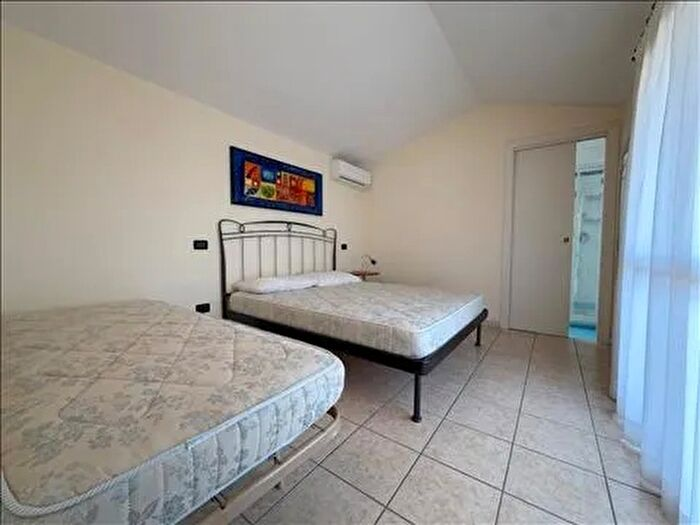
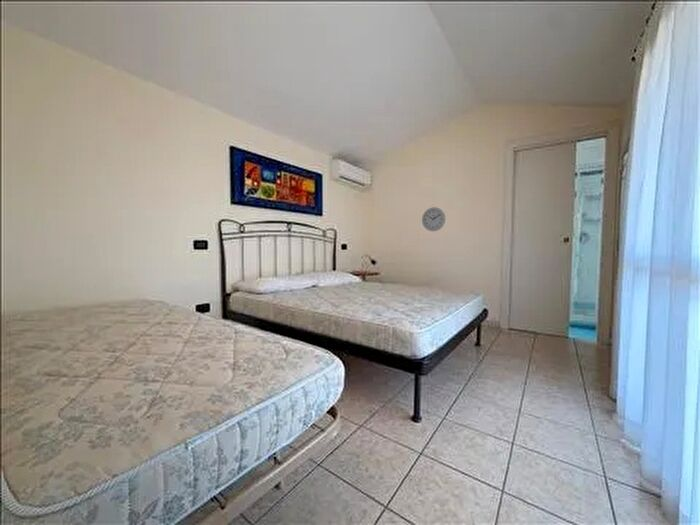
+ wall clock (433, 219)
